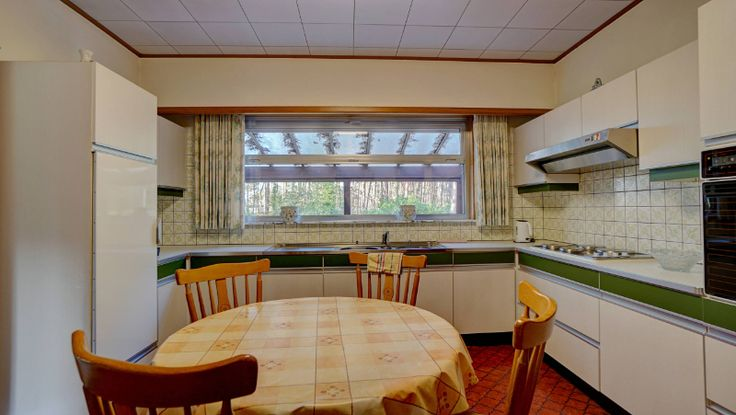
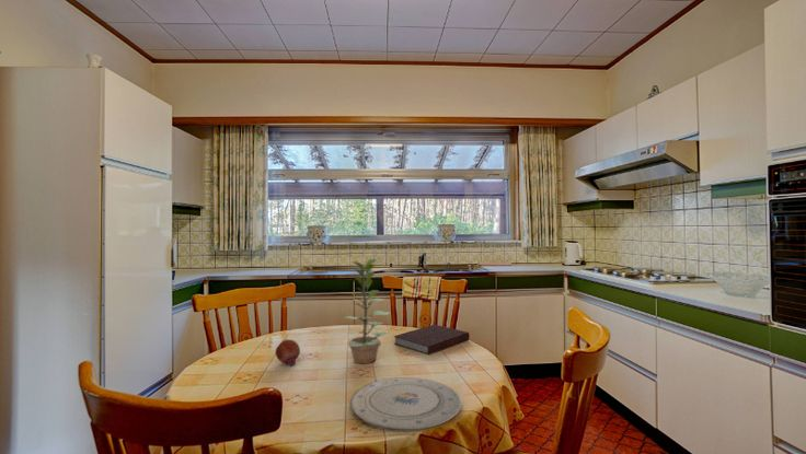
+ notebook (431, 338)
+ fruit (288, 351)
+ plate (405, 401)
+ plant (367, 309)
